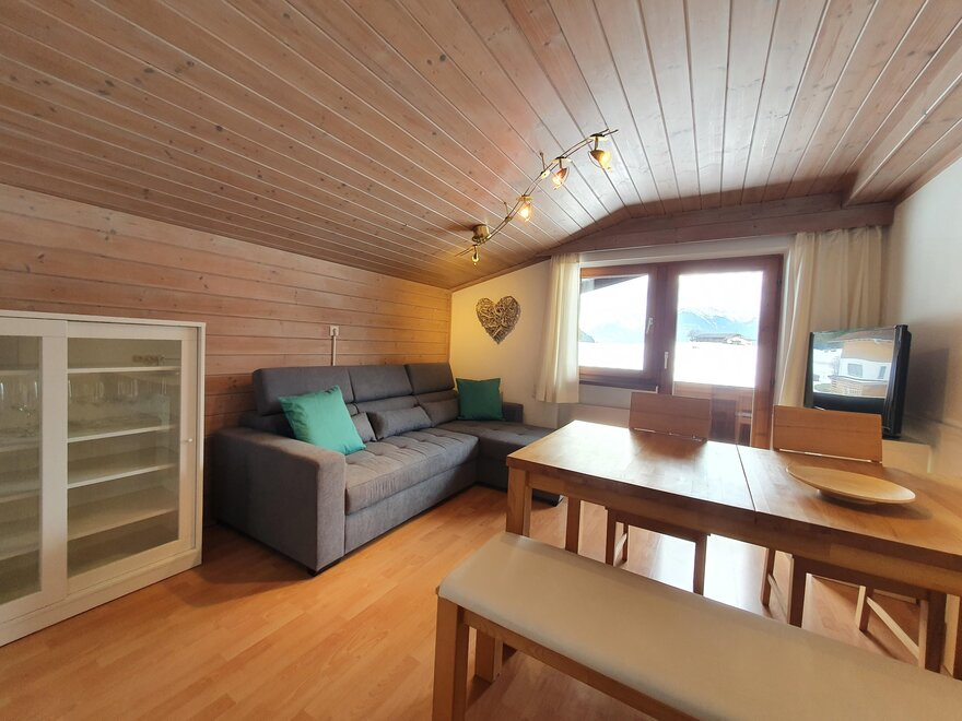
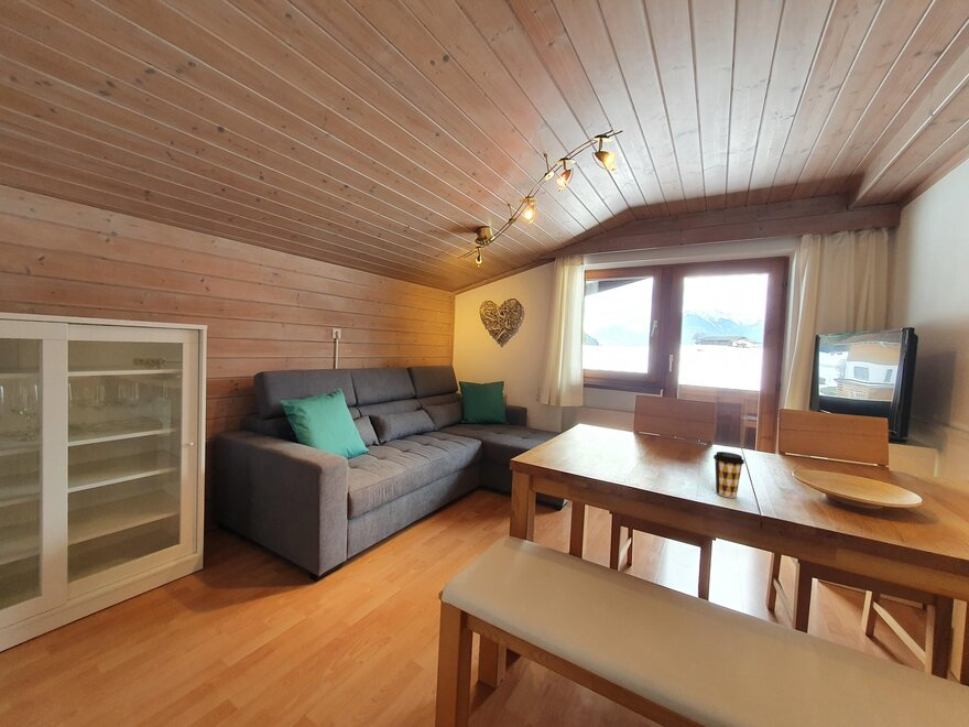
+ coffee cup (727, 474)
